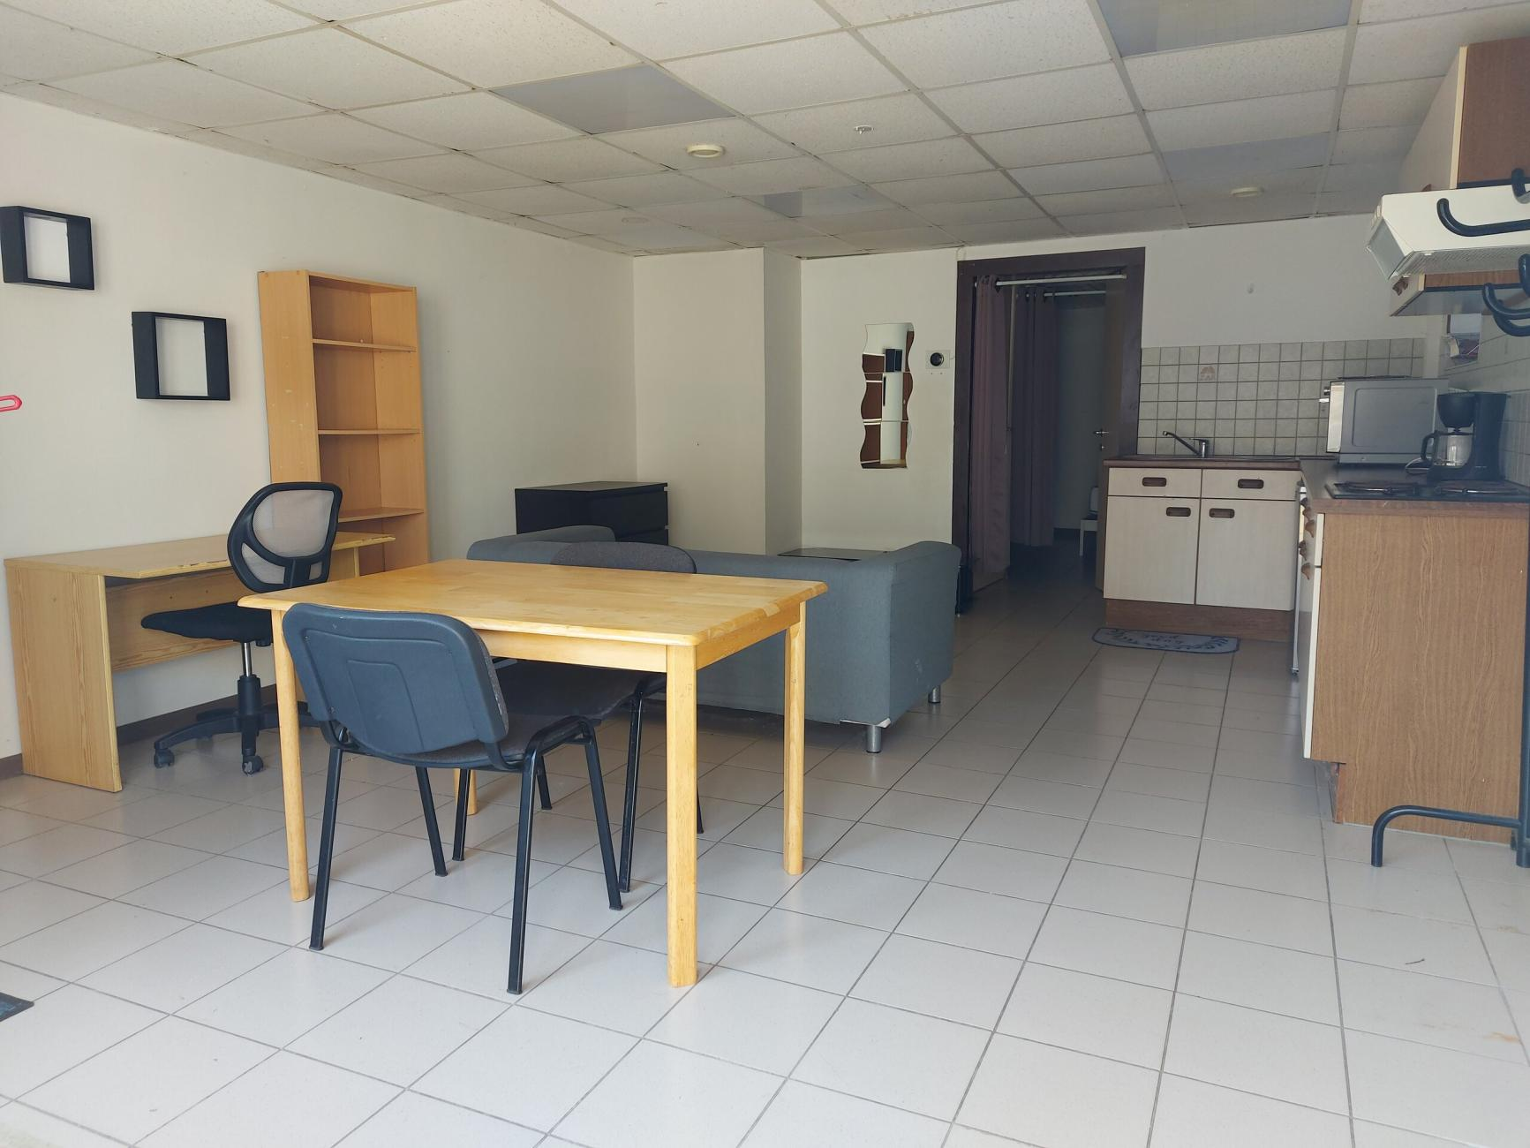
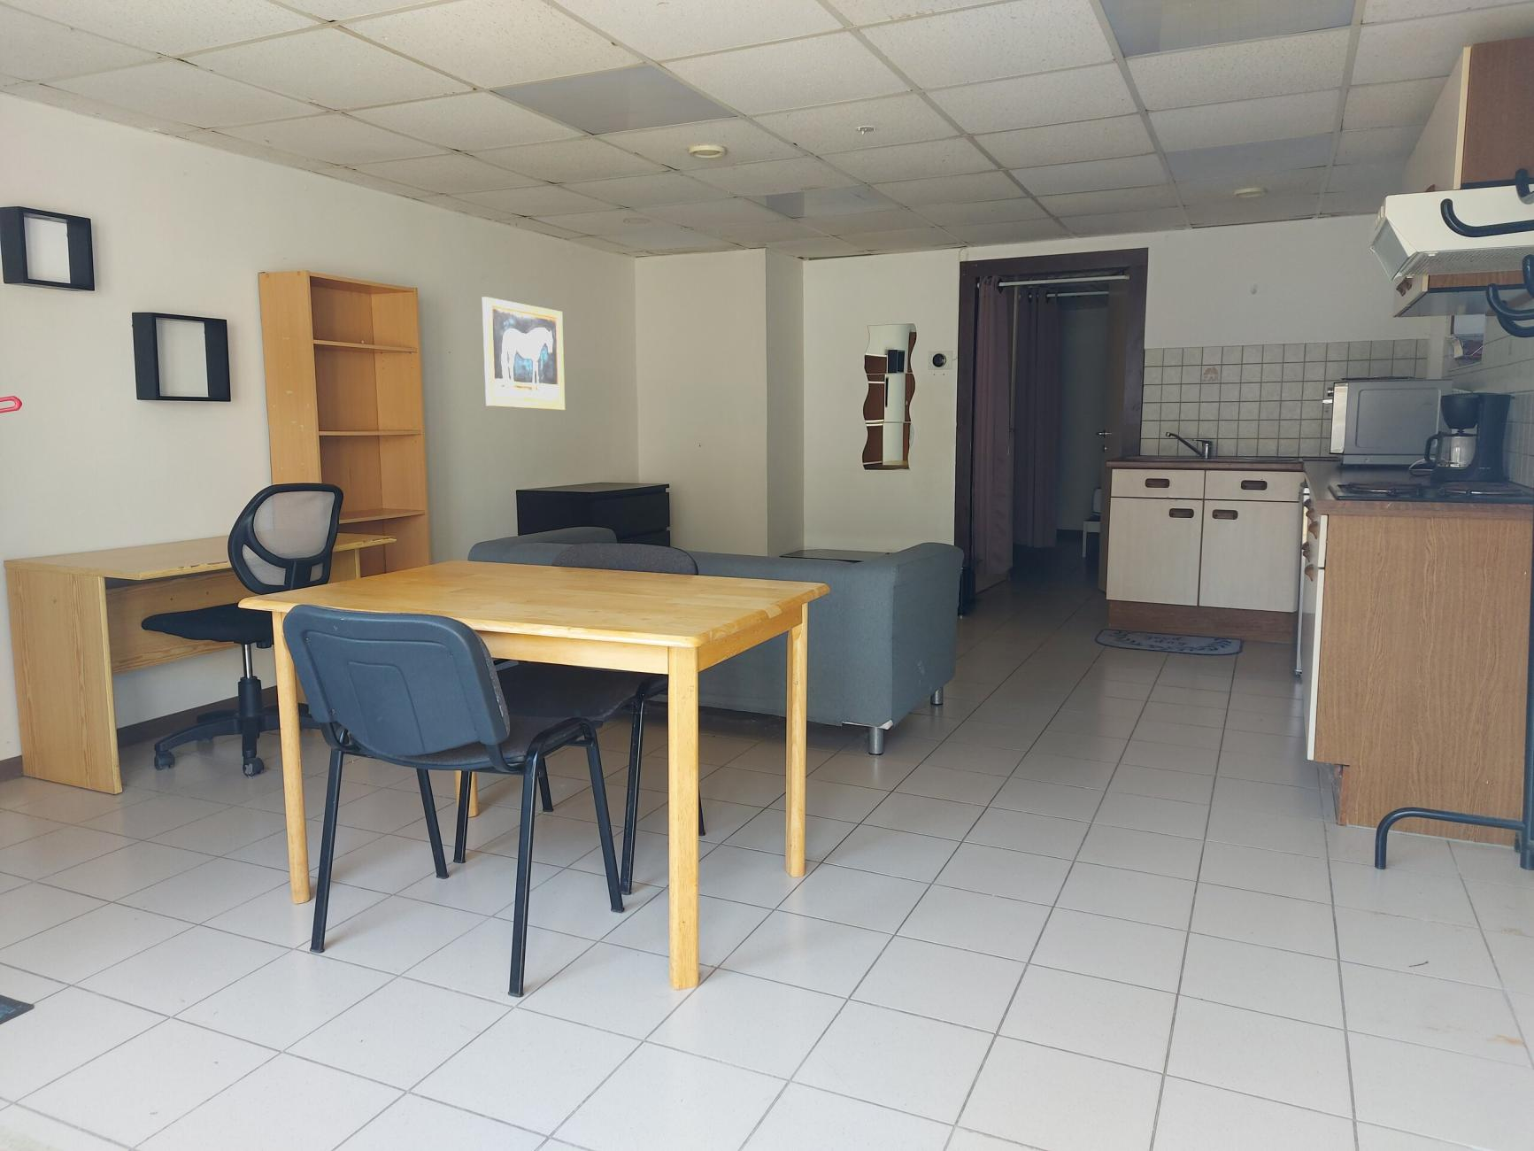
+ wall art (526, 355)
